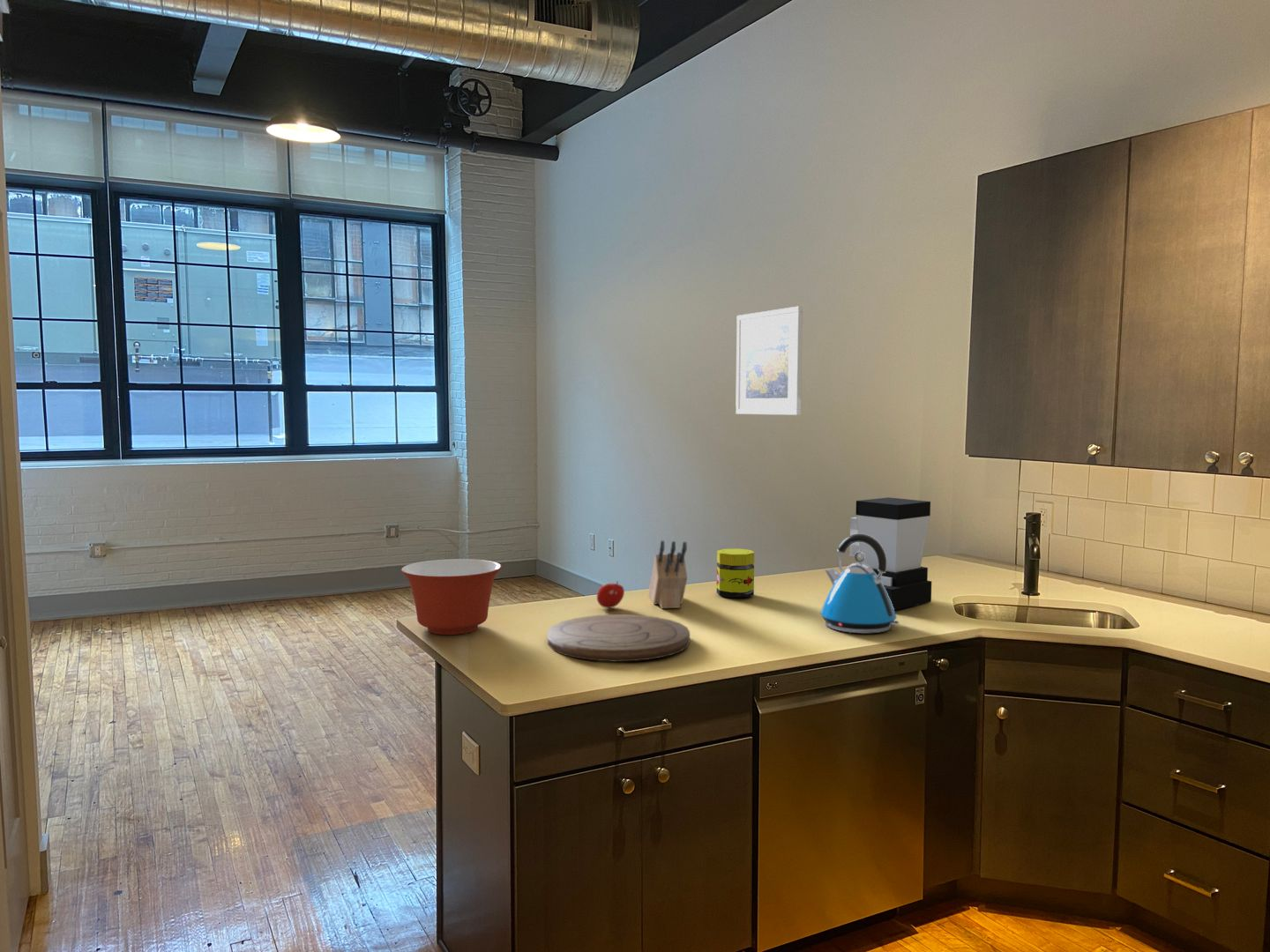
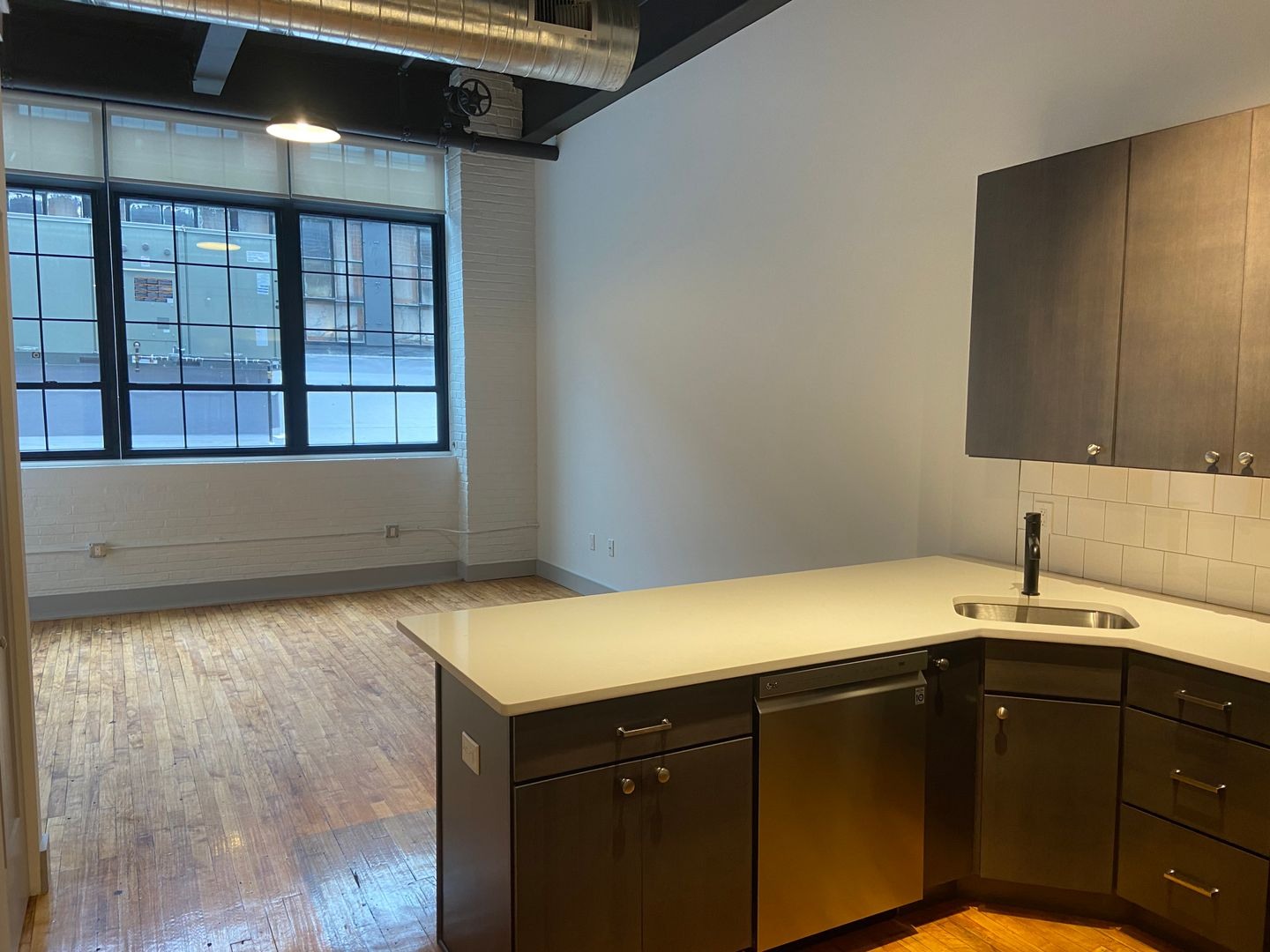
- coffee maker (875, 552)
- kettle (861, 580)
- jar (735, 573)
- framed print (767, 362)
- mixing bowl (452, 598)
- fruit (610, 594)
- cutting board (618, 636)
- knife block (668, 569)
